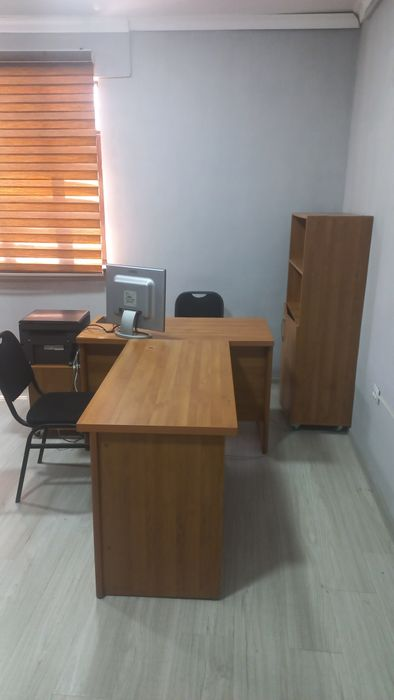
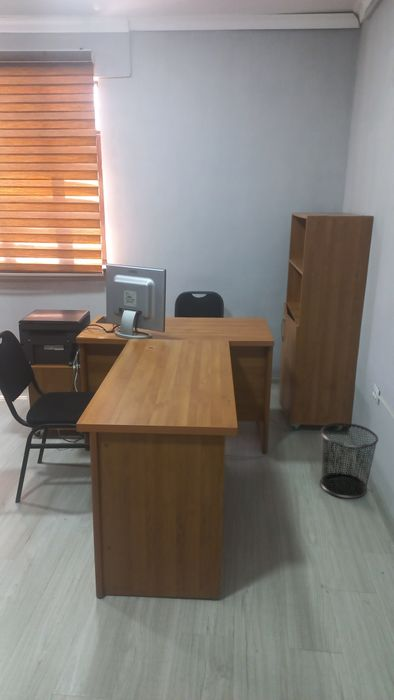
+ waste bin (345, 460)
